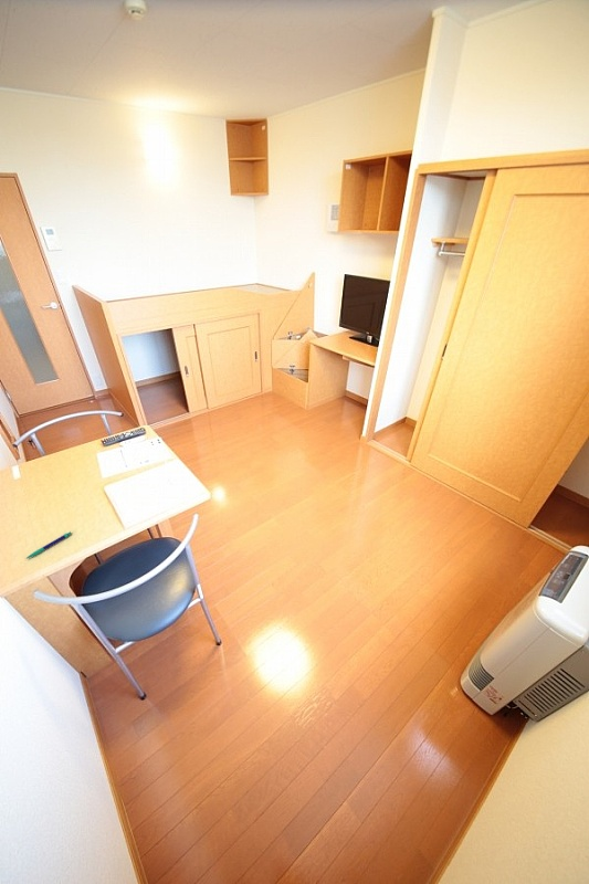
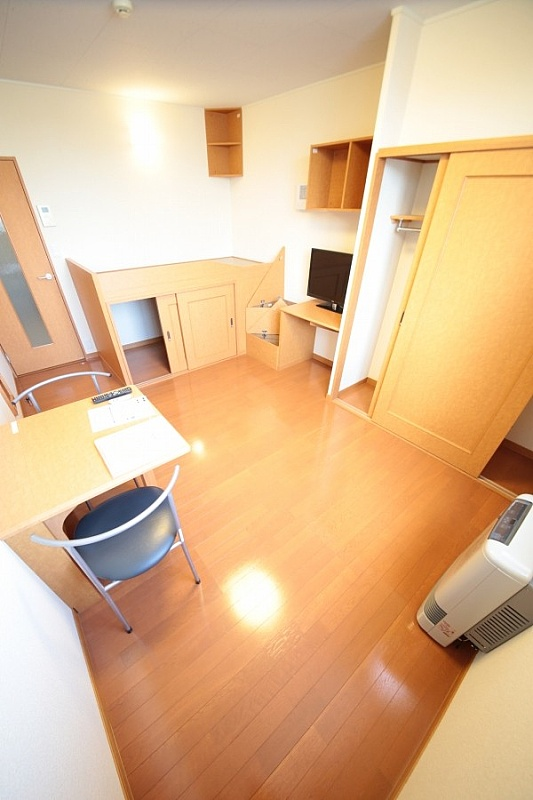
- pen (49, 545)
